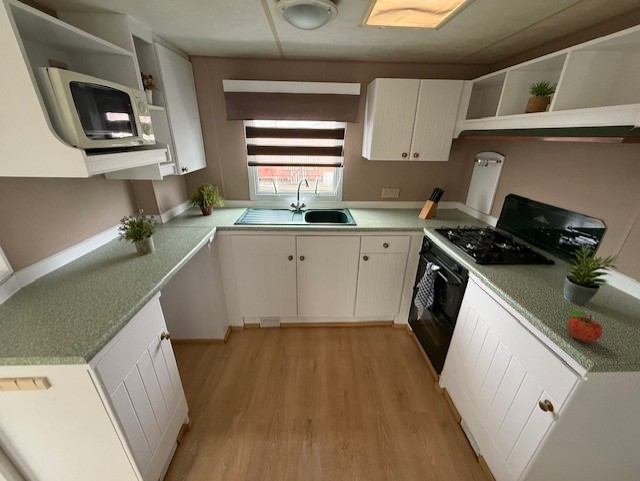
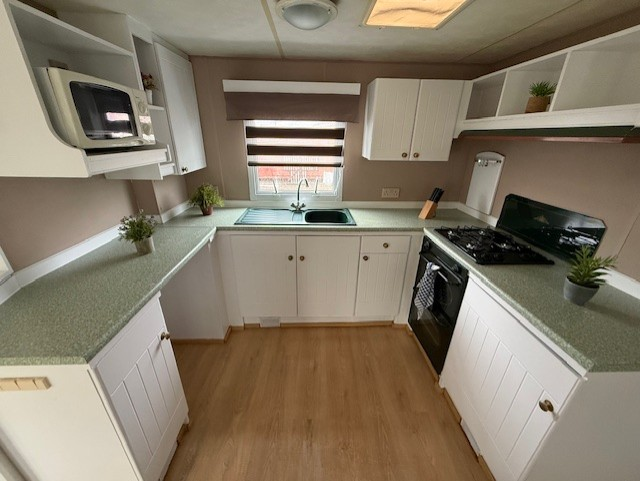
- fruit (583, 325)
